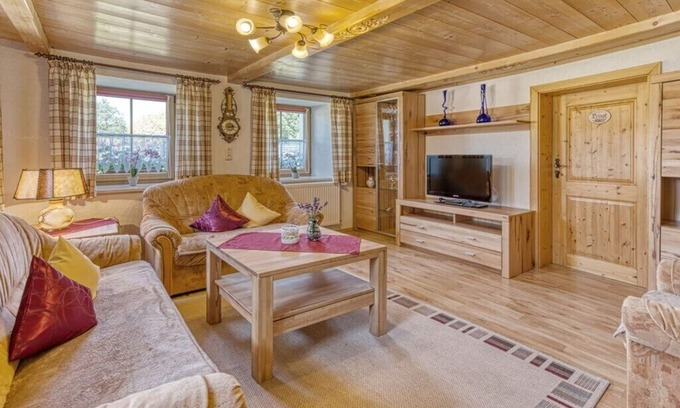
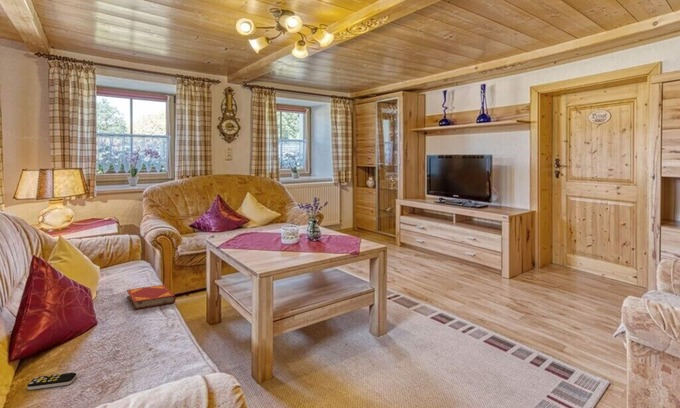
+ remote control (52, 380)
+ hardback book (150, 296)
